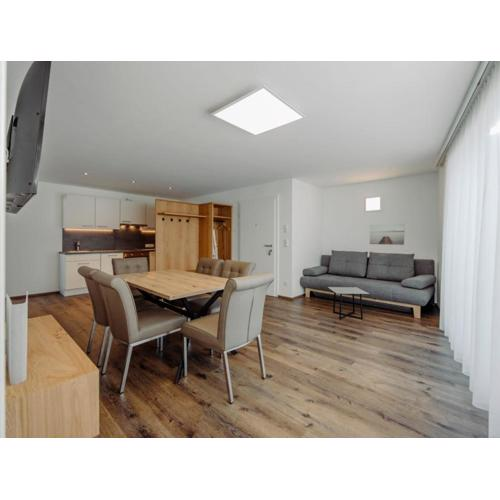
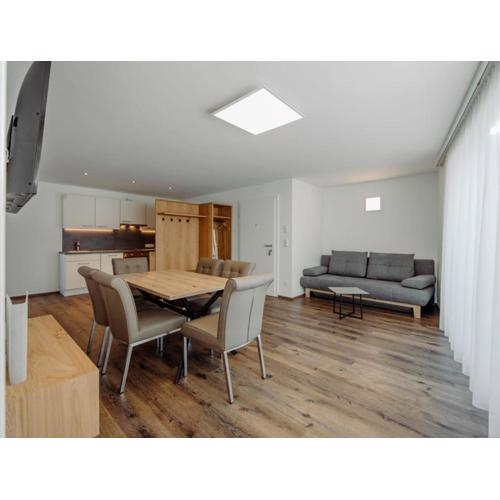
- wall art (386, 234)
